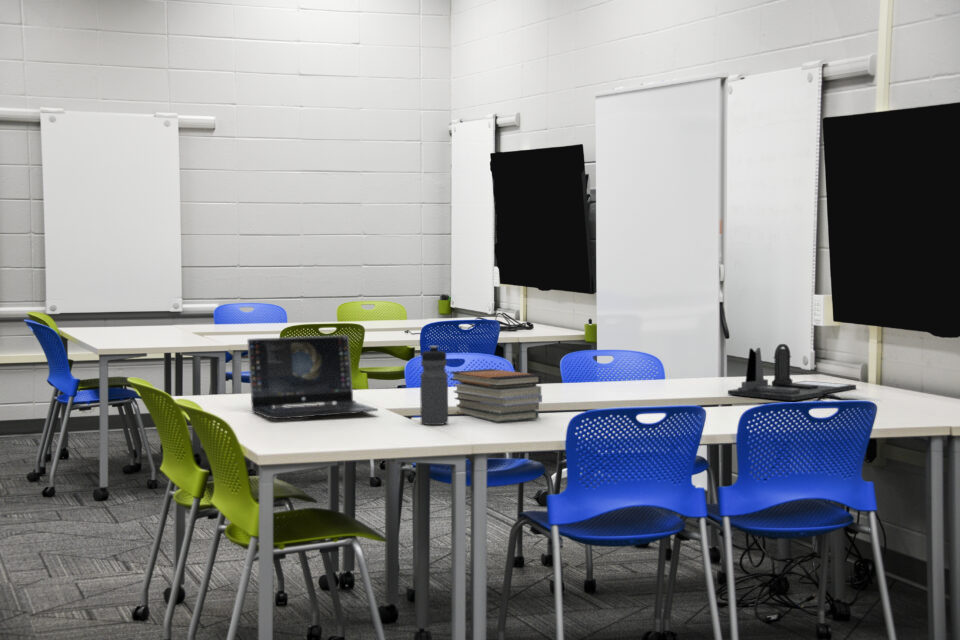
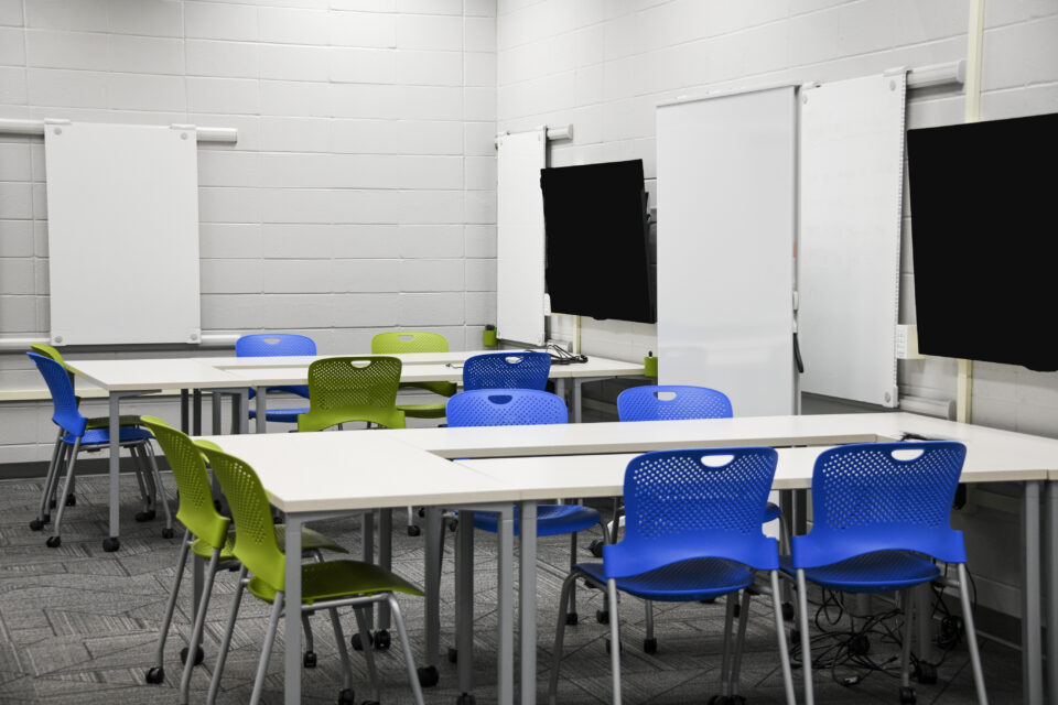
- laptop (312, 376)
- desk organizer (789, 368)
- book stack (496, 394)
- water bottle (434, 384)
